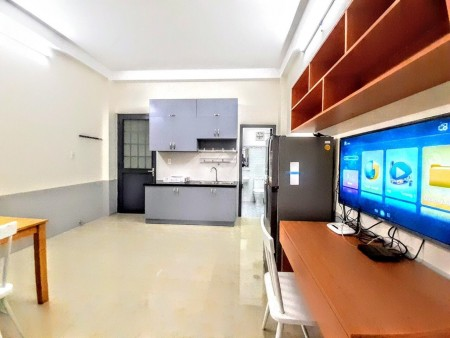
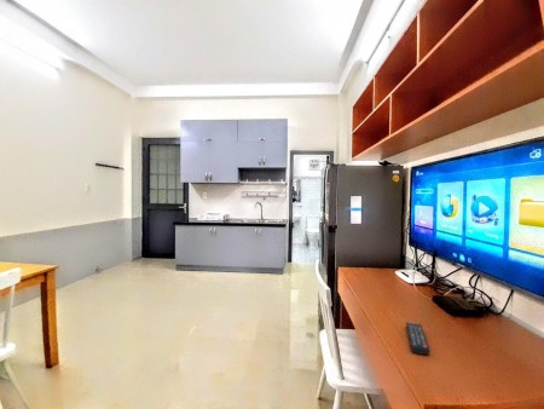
+ remote control (416, 336)
